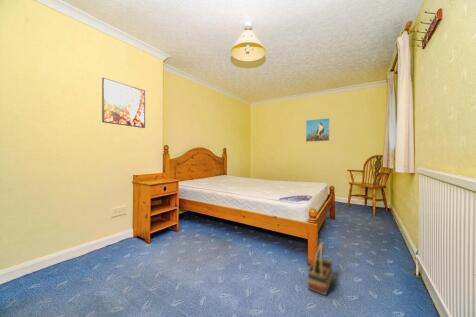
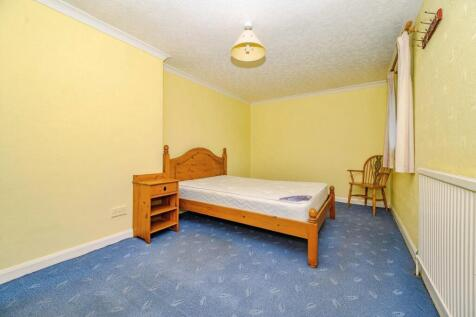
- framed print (317, 130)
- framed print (125, 105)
- basket (320, 263)
